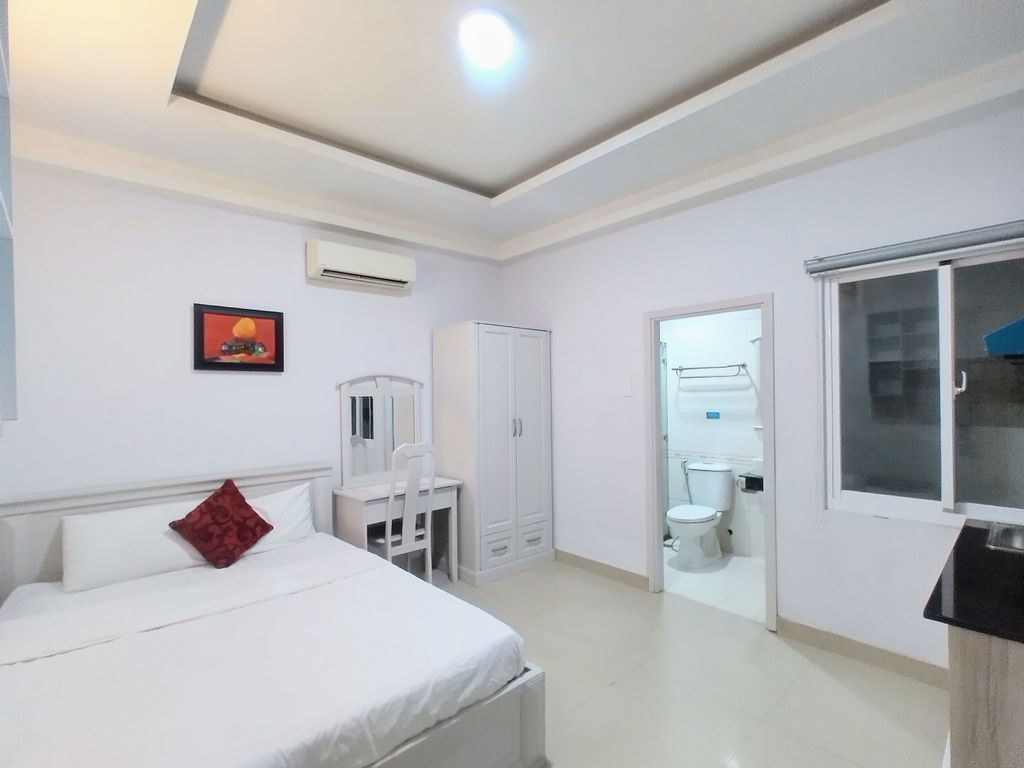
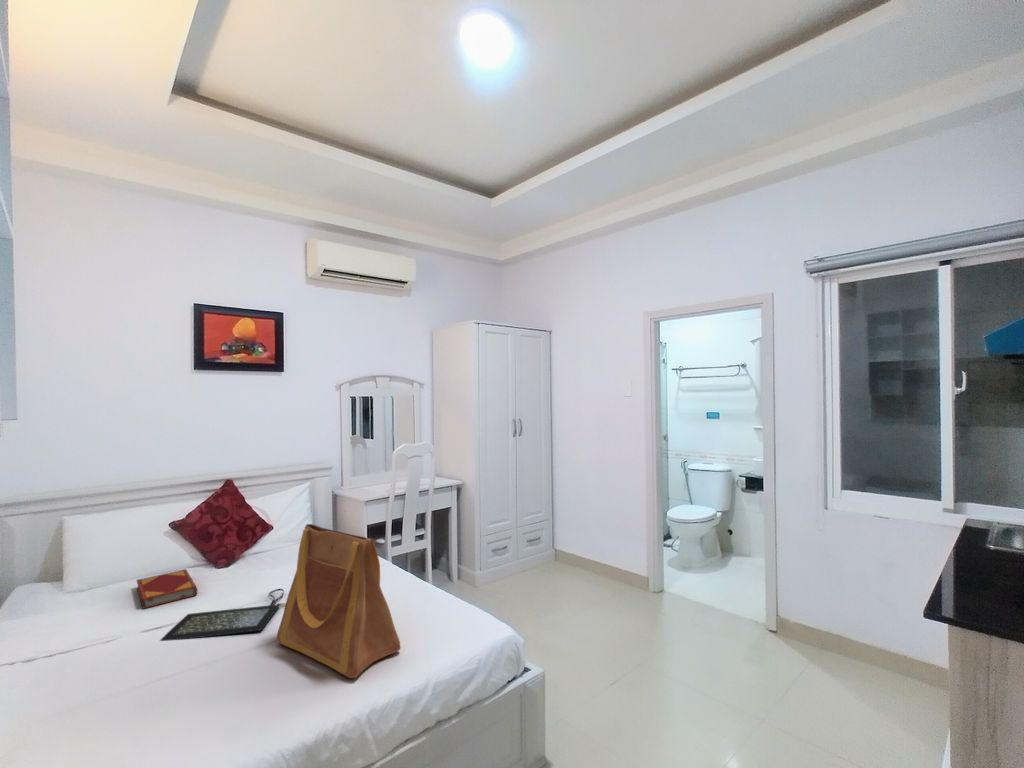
+ hardback book (166, 587)
+ tote bag (336, 589)
+ clutch bag (229, 619)
